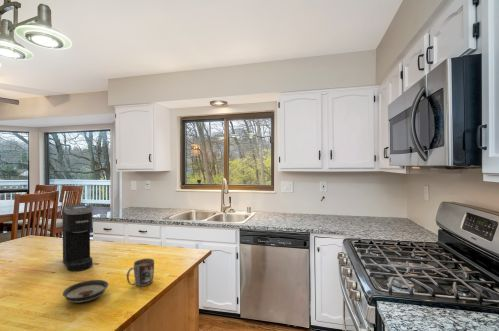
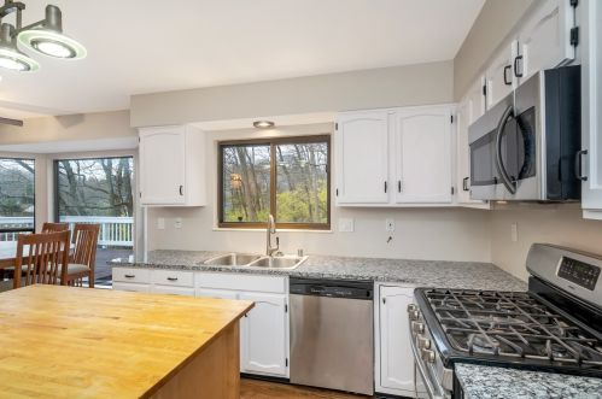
- saucer (86, 292)
- mug (140, 273)
- coffee maker (77, 234)
